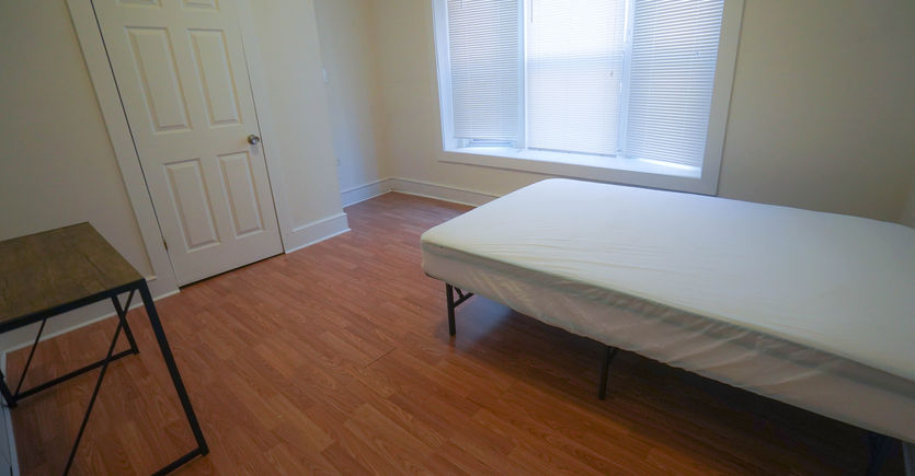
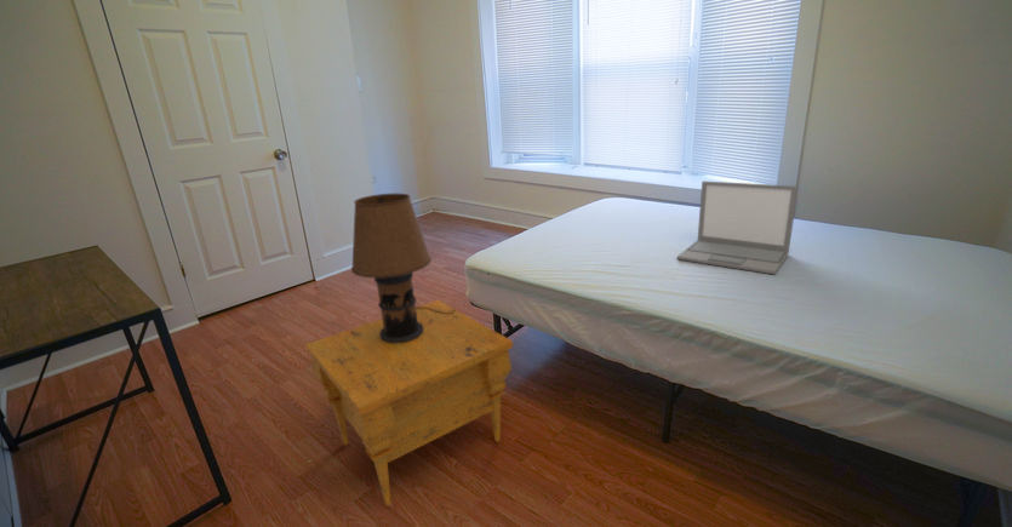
+ nightstand (413, 394)
+ table lamp (404, 263)
+ laptop (736, 223)
